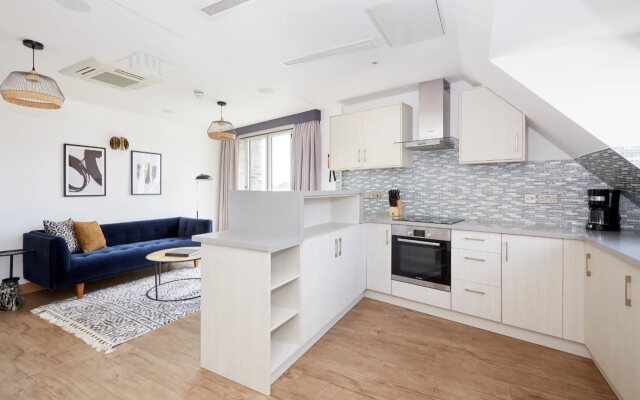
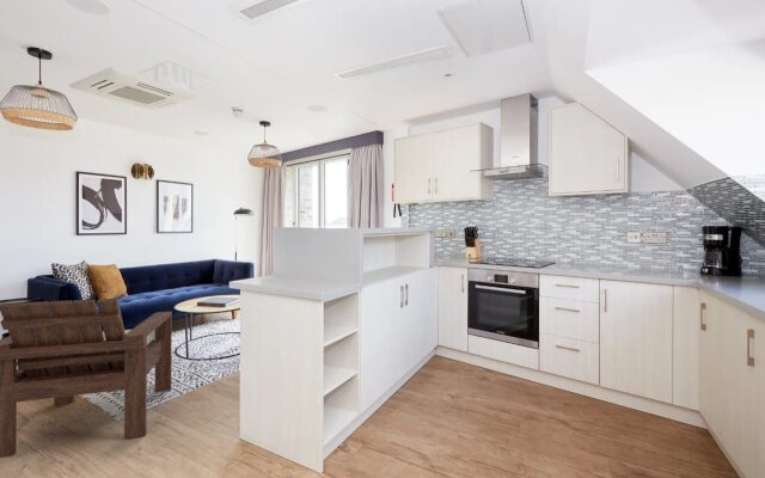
+ chair (92, 356)
